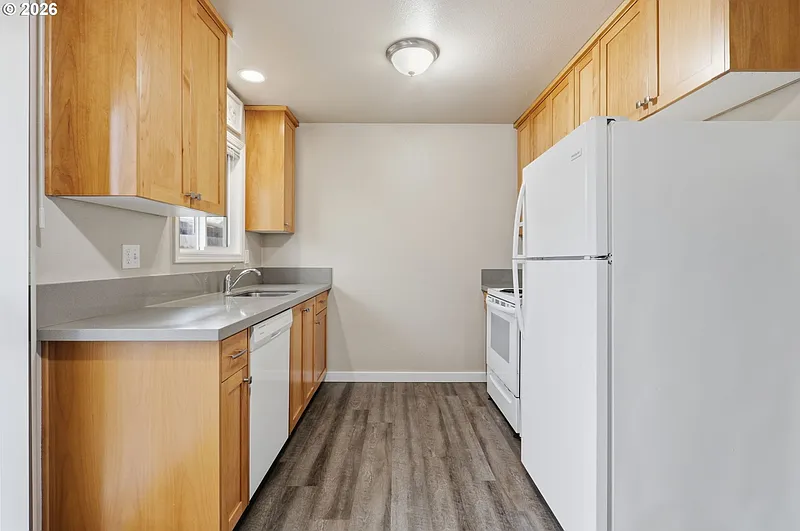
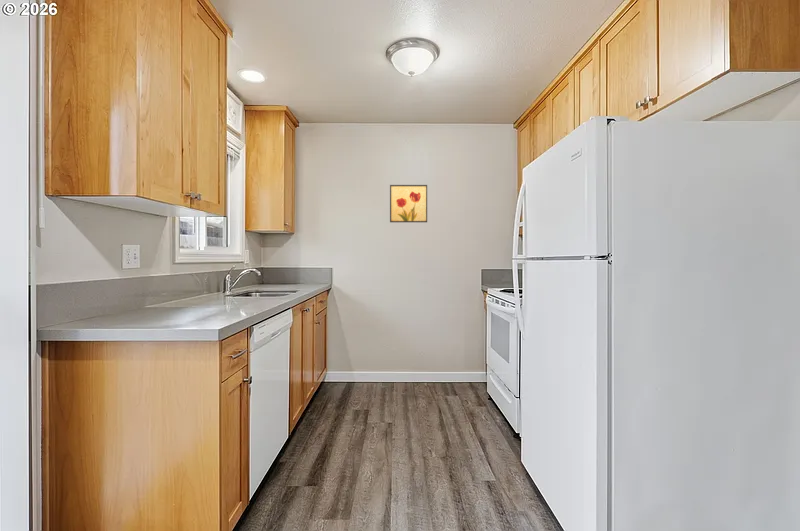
+ wall art (408, 203)
